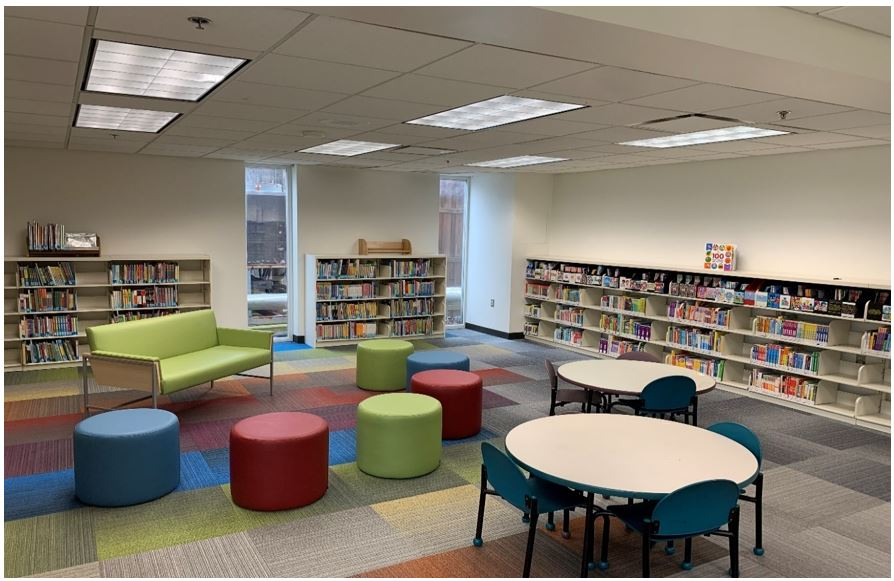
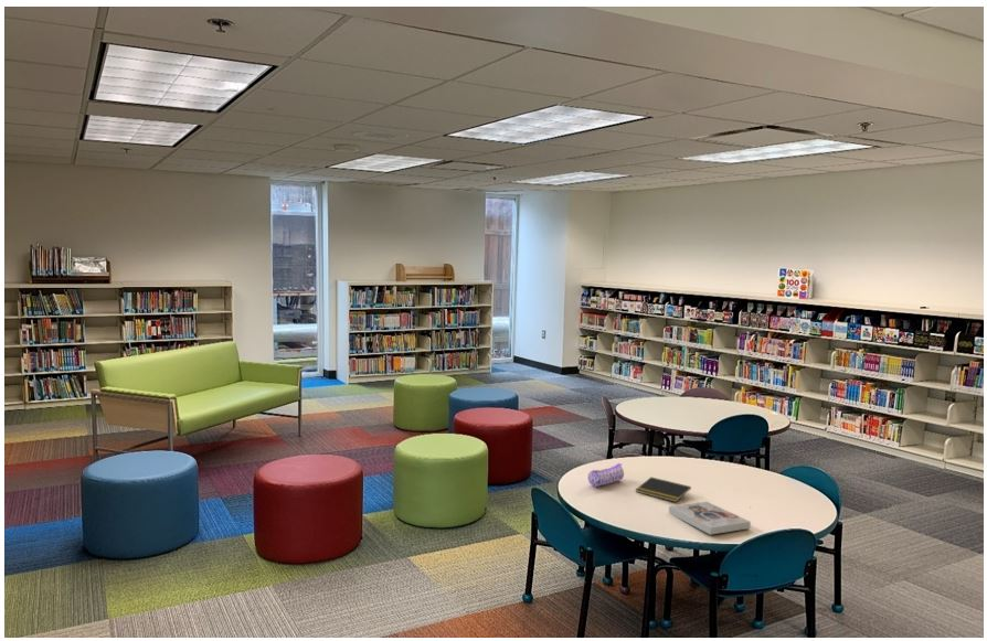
+ book (708, 516)
+ pencil case (605, 474)
+ notepad (662, 489)
